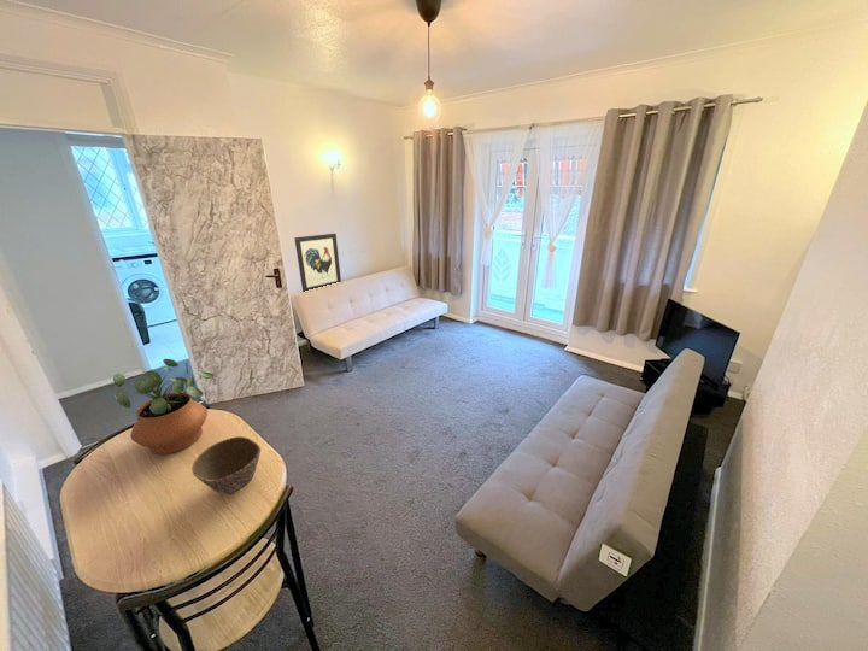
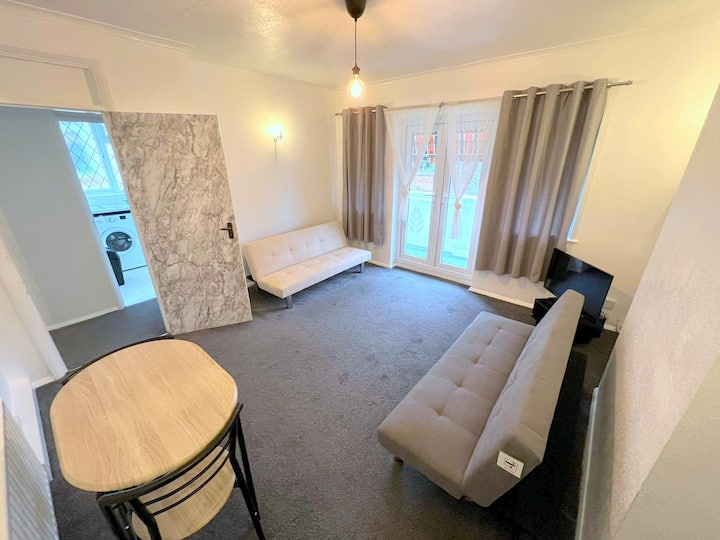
- wall art (319, 262)
- bowl (231, 470)
- potted plant (174, 400)
